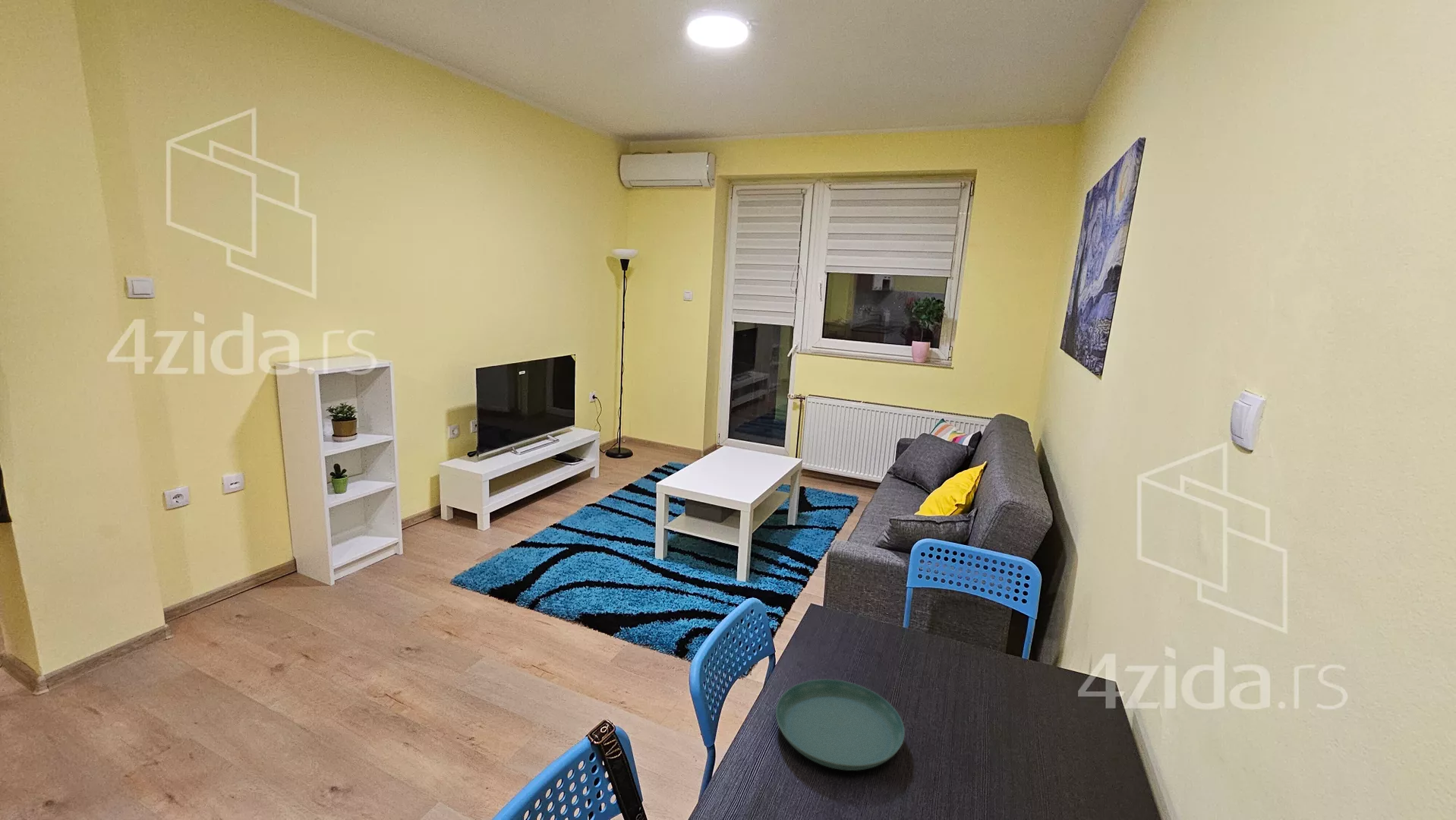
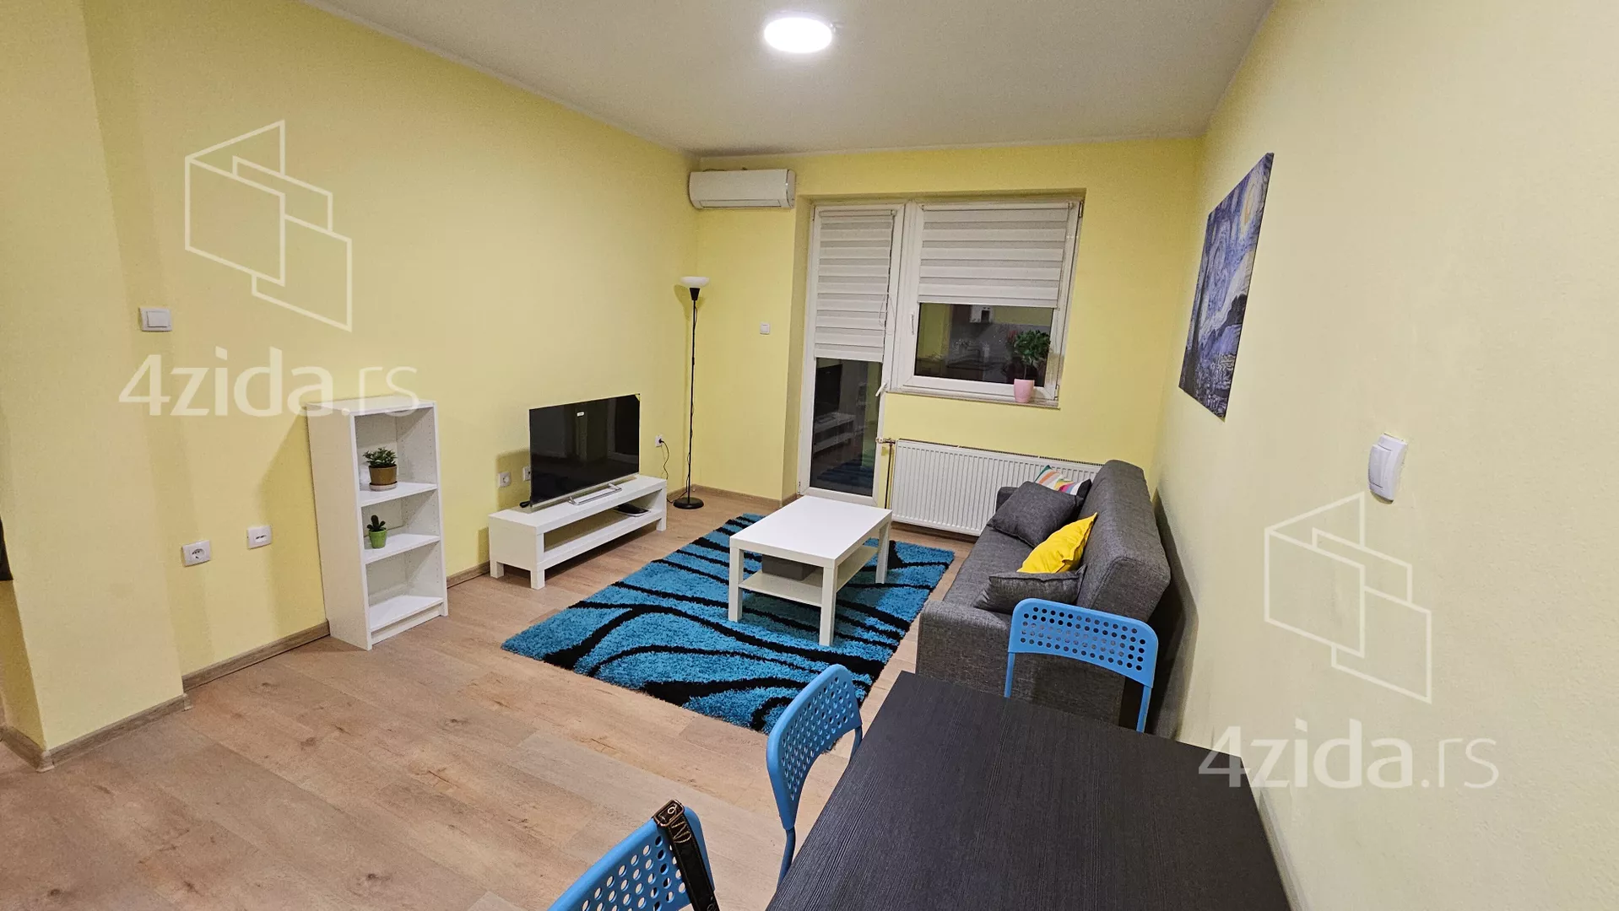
- saucer (838, 724)
